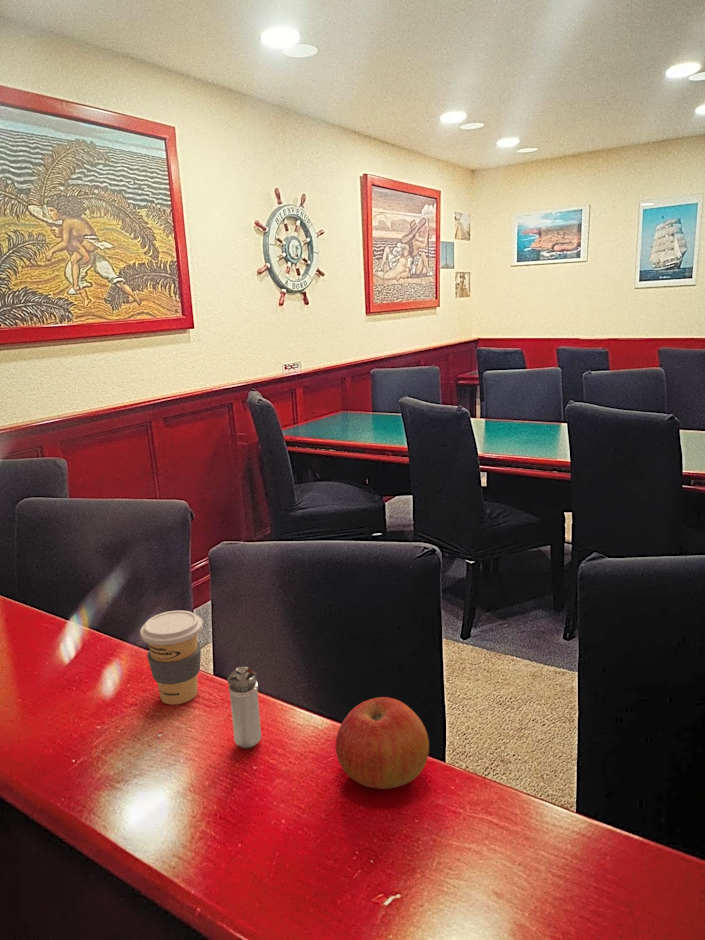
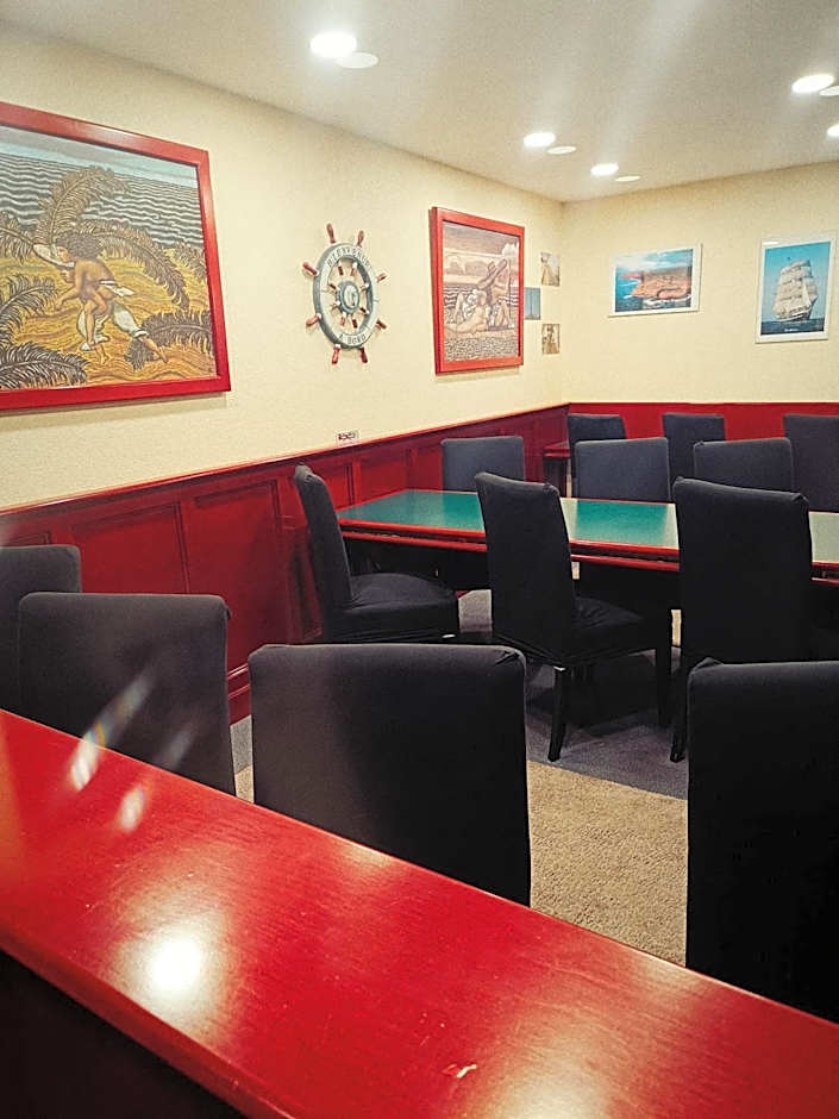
- apple (381, 740)
- coffee cup (175, 658)
- shaker (245, 706)
